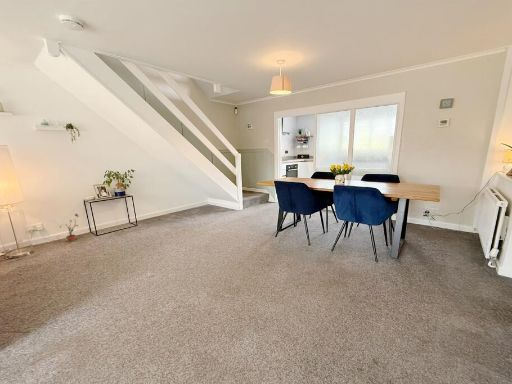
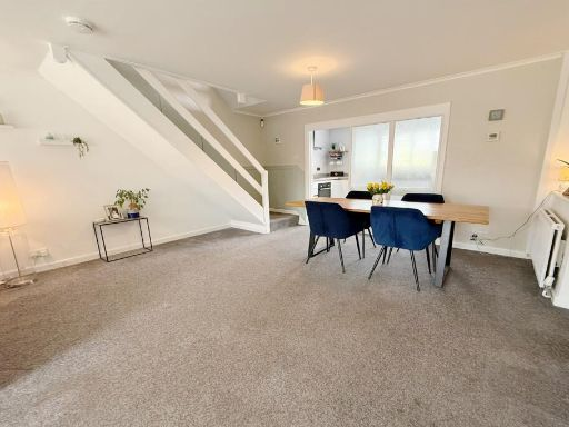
- potted plant (70, 228)
